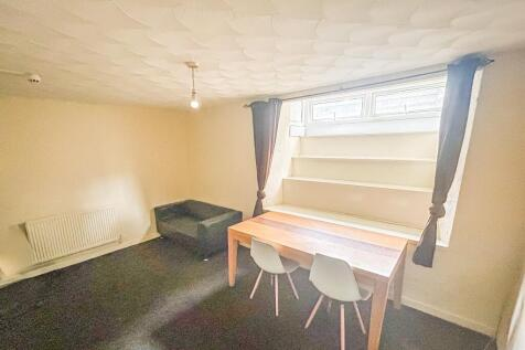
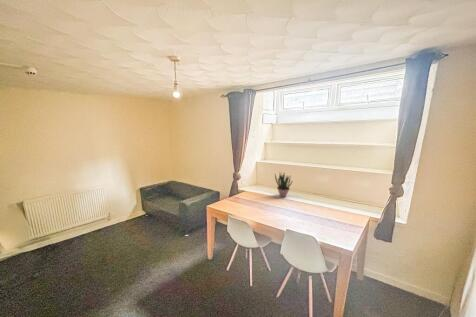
+ potted plant (283, 184)
